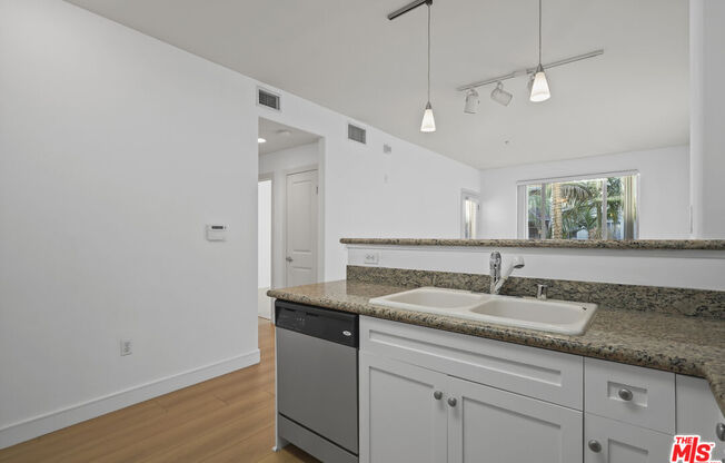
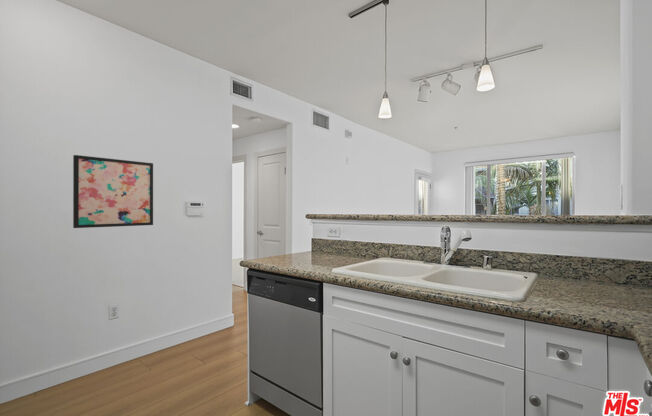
+ wall art (116, 193)
